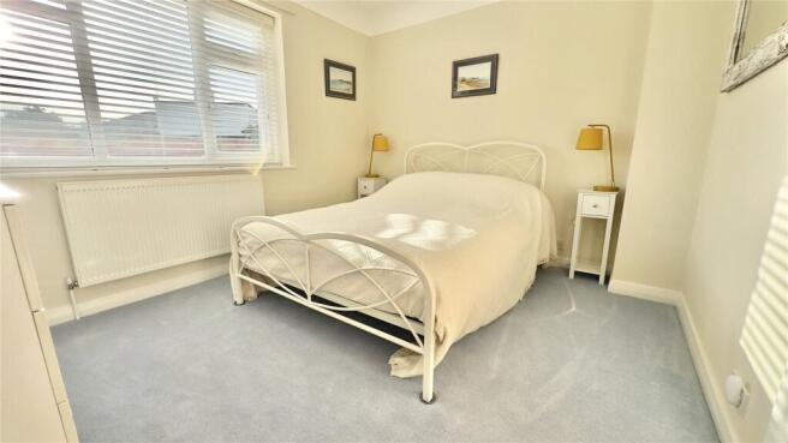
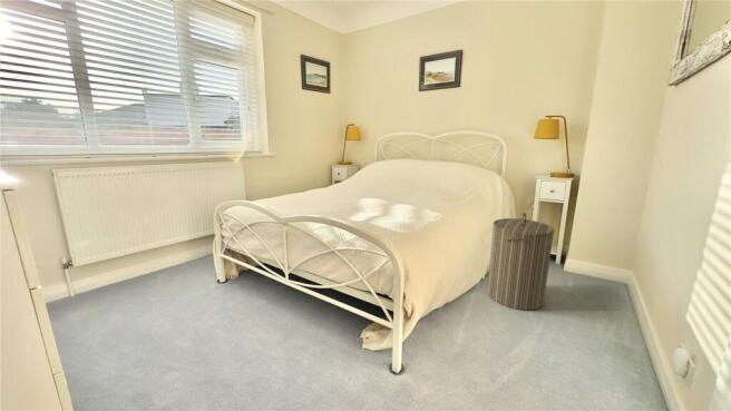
+ laundry hamper (518, 256)
